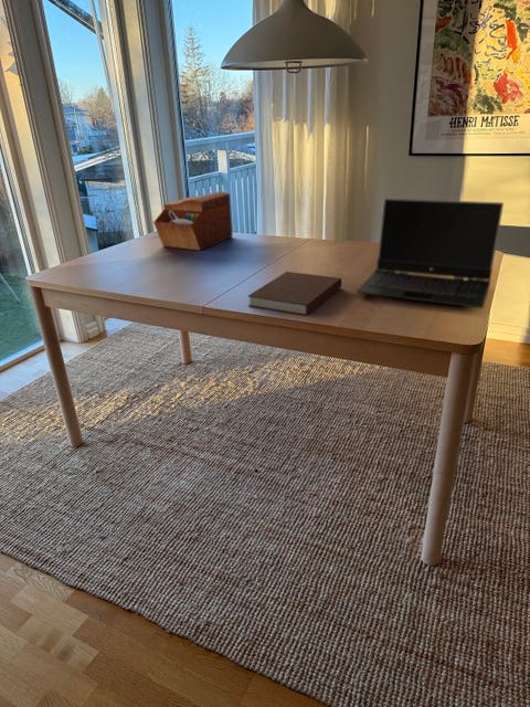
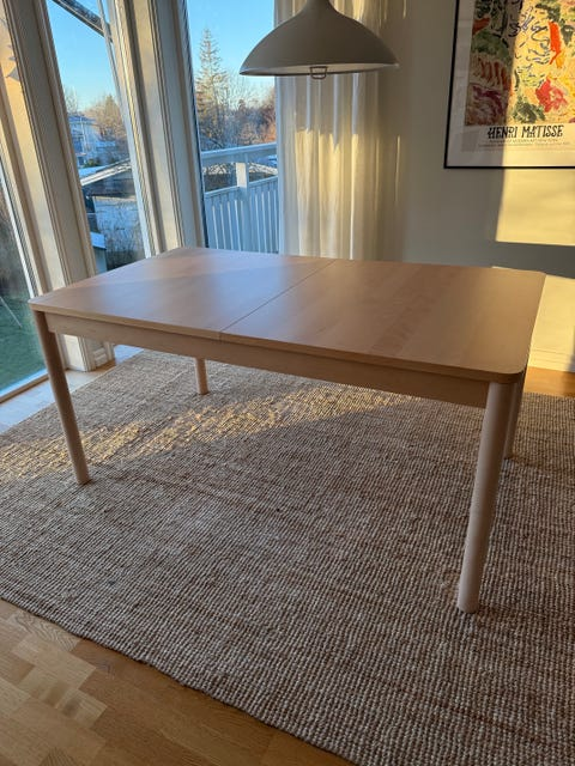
- notebook (296, 292)
- laptop computer (428, 250)
- sewing box (192, 220)
